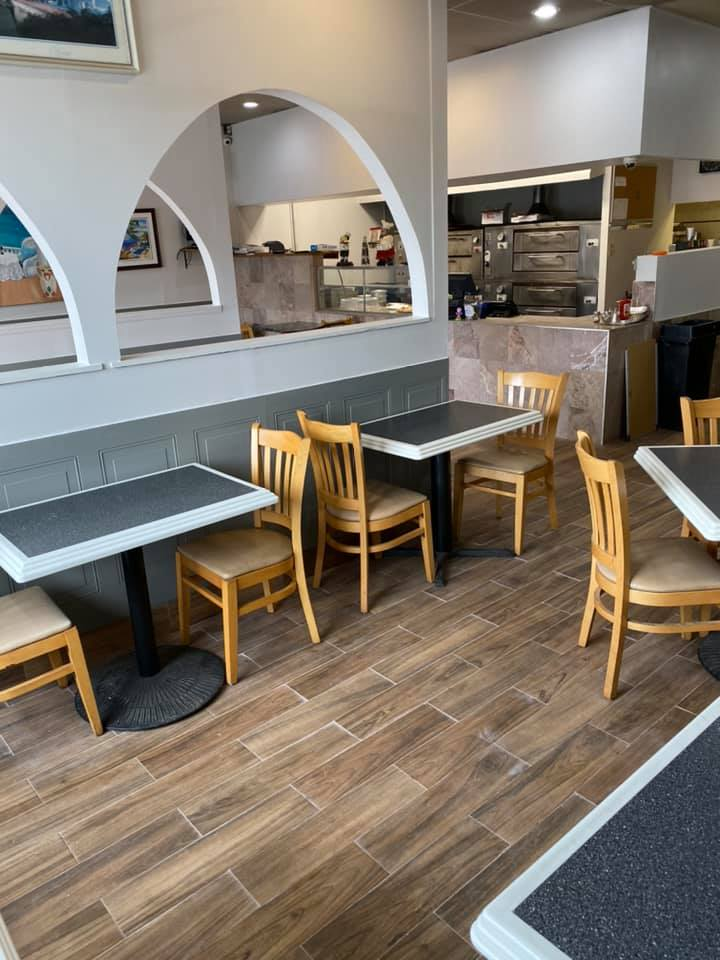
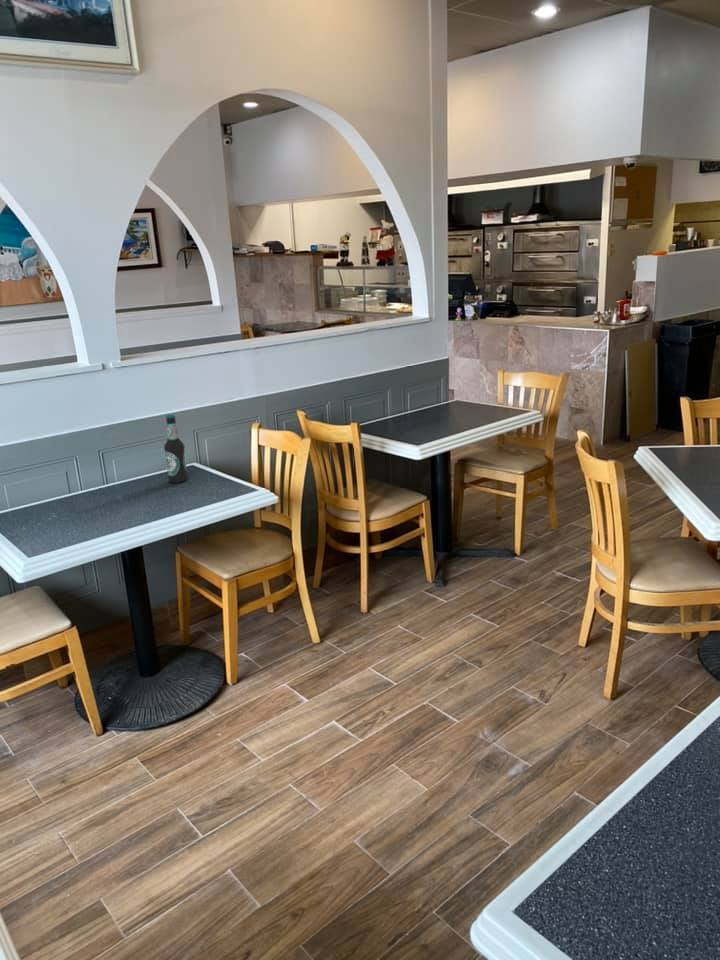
+ bottle (174, 448)
